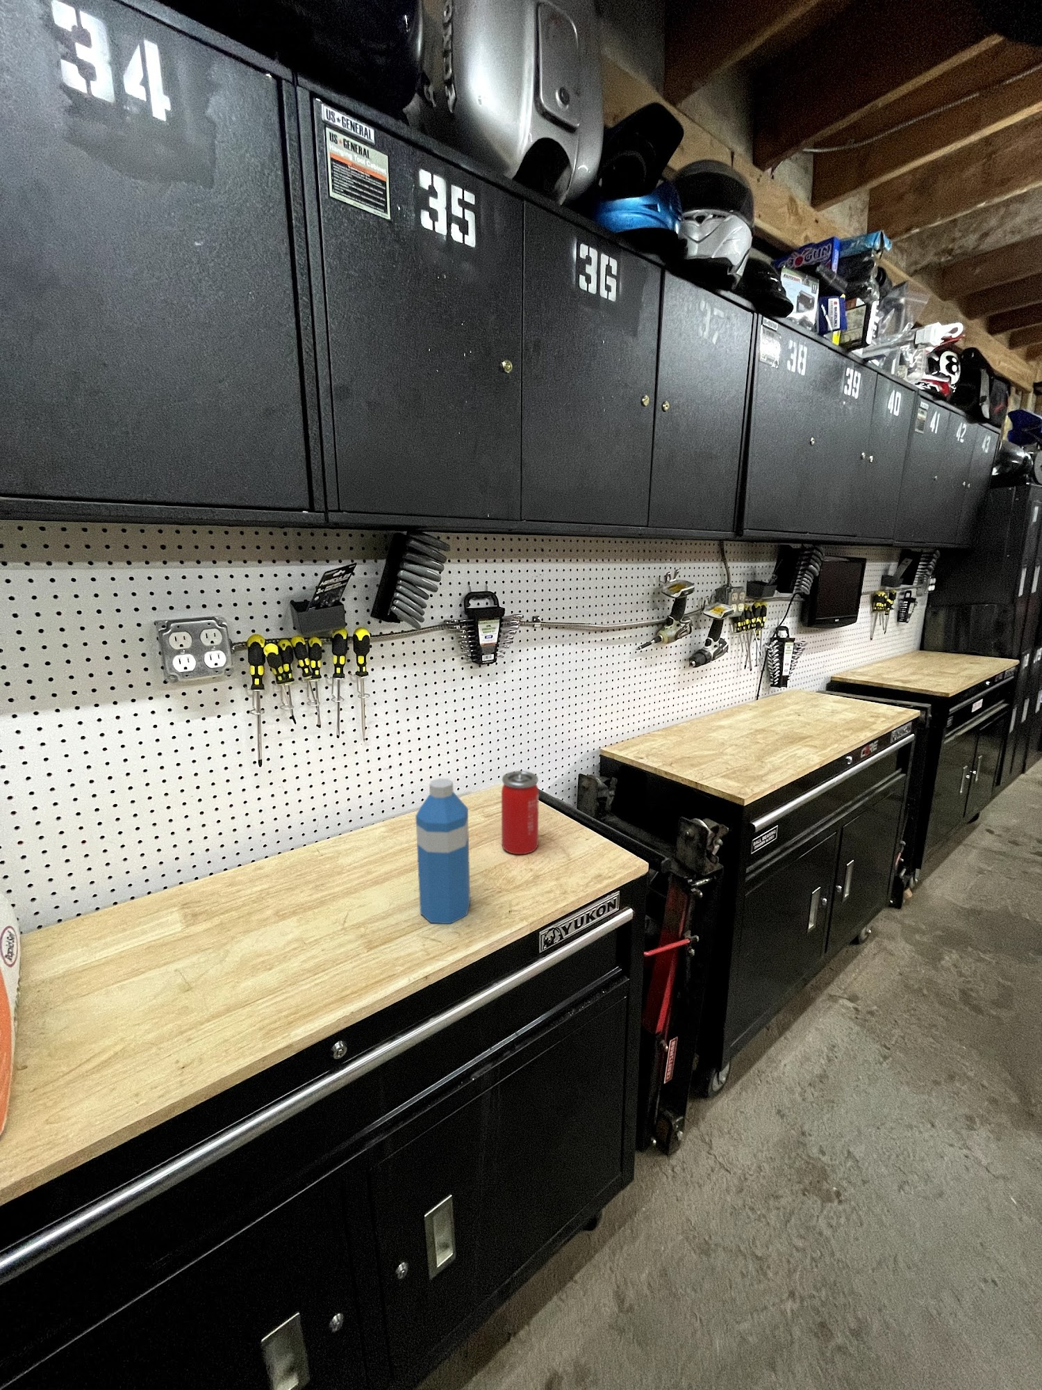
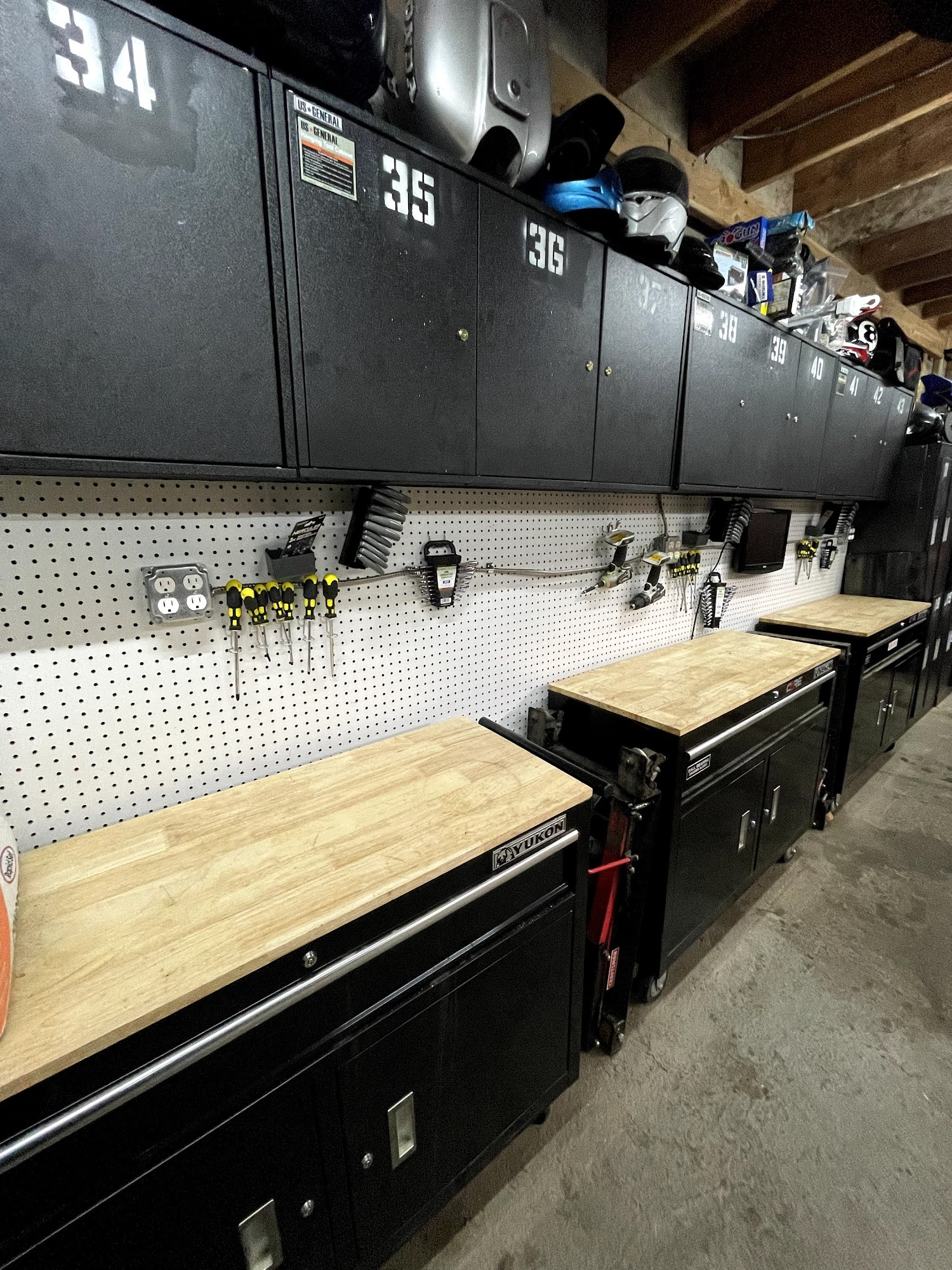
- spray can (520, 809)
- water bottle (443, 847)
